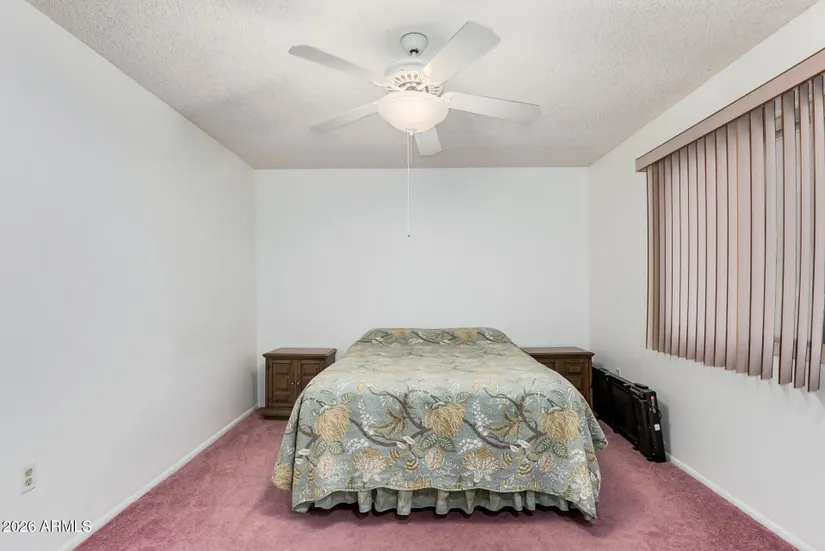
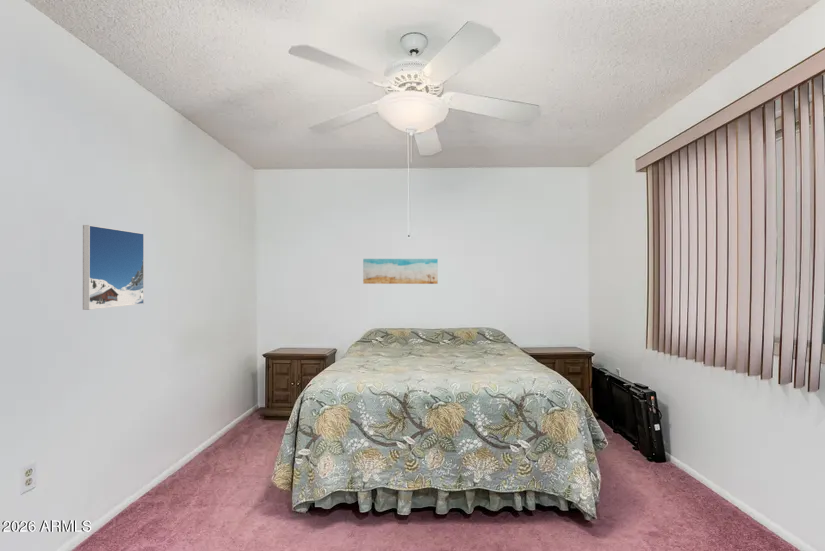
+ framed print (116, 268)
+ wall art (400, 271)
